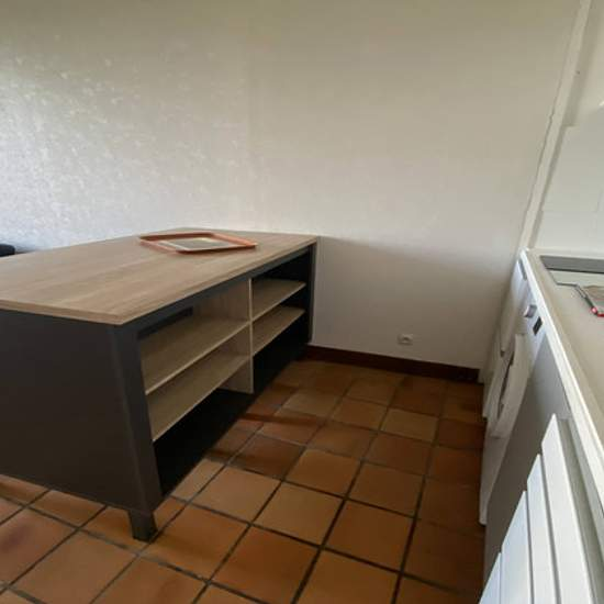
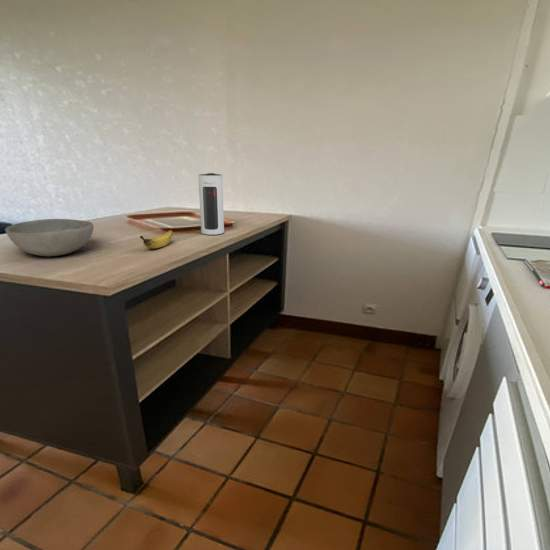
+ speaker (211, 203)
+ bowl (53, 239)
+ banana (157, 239)
